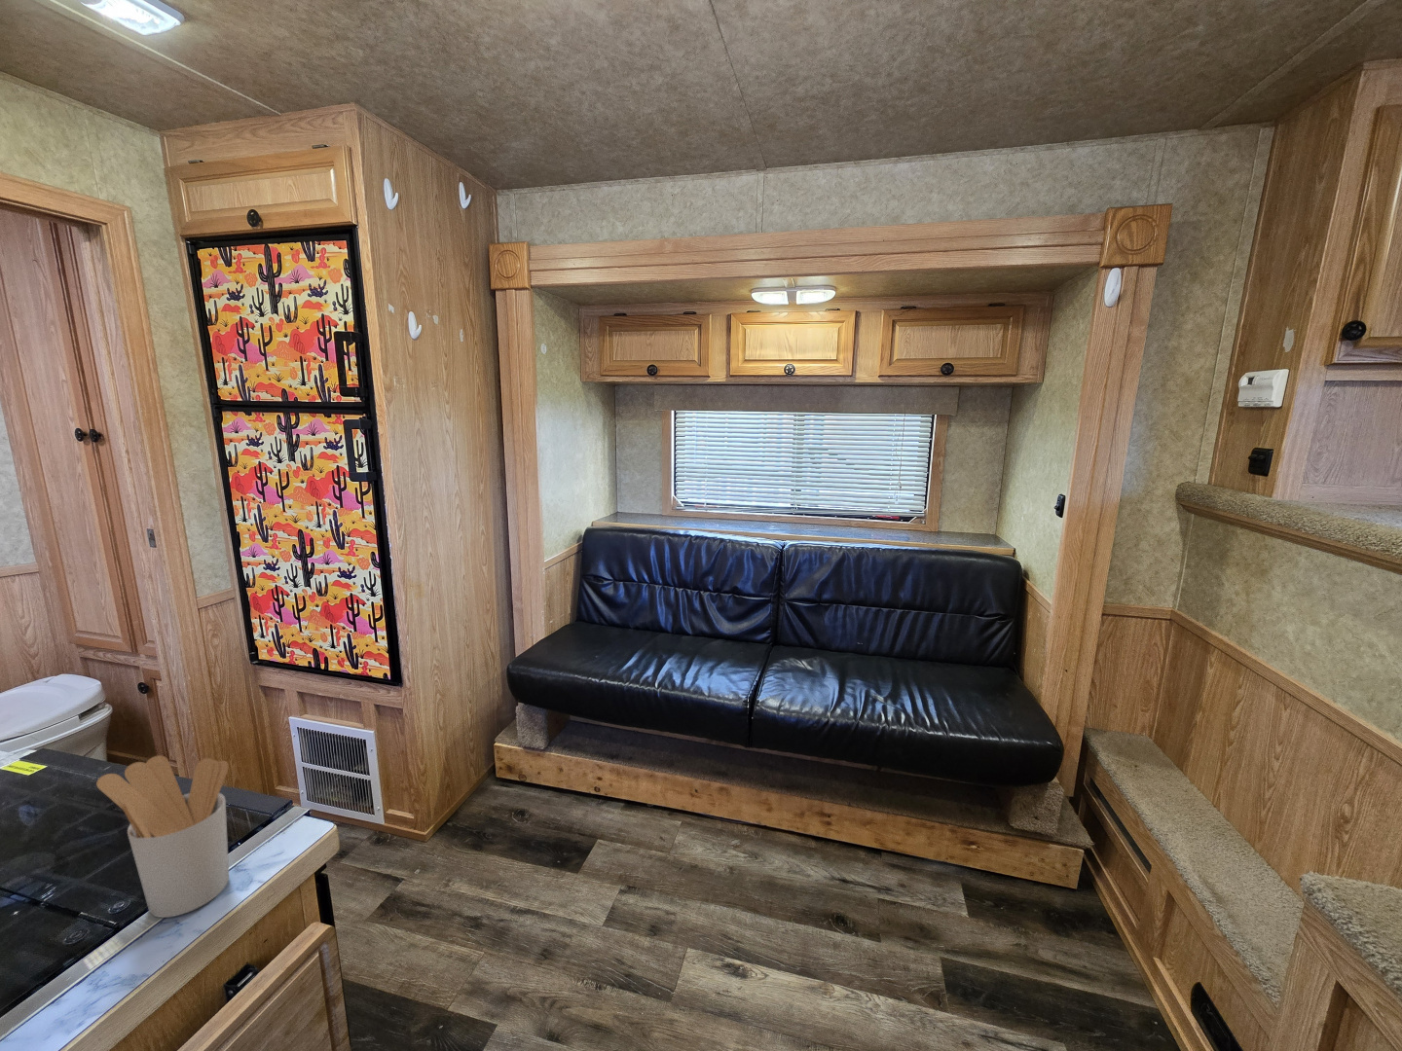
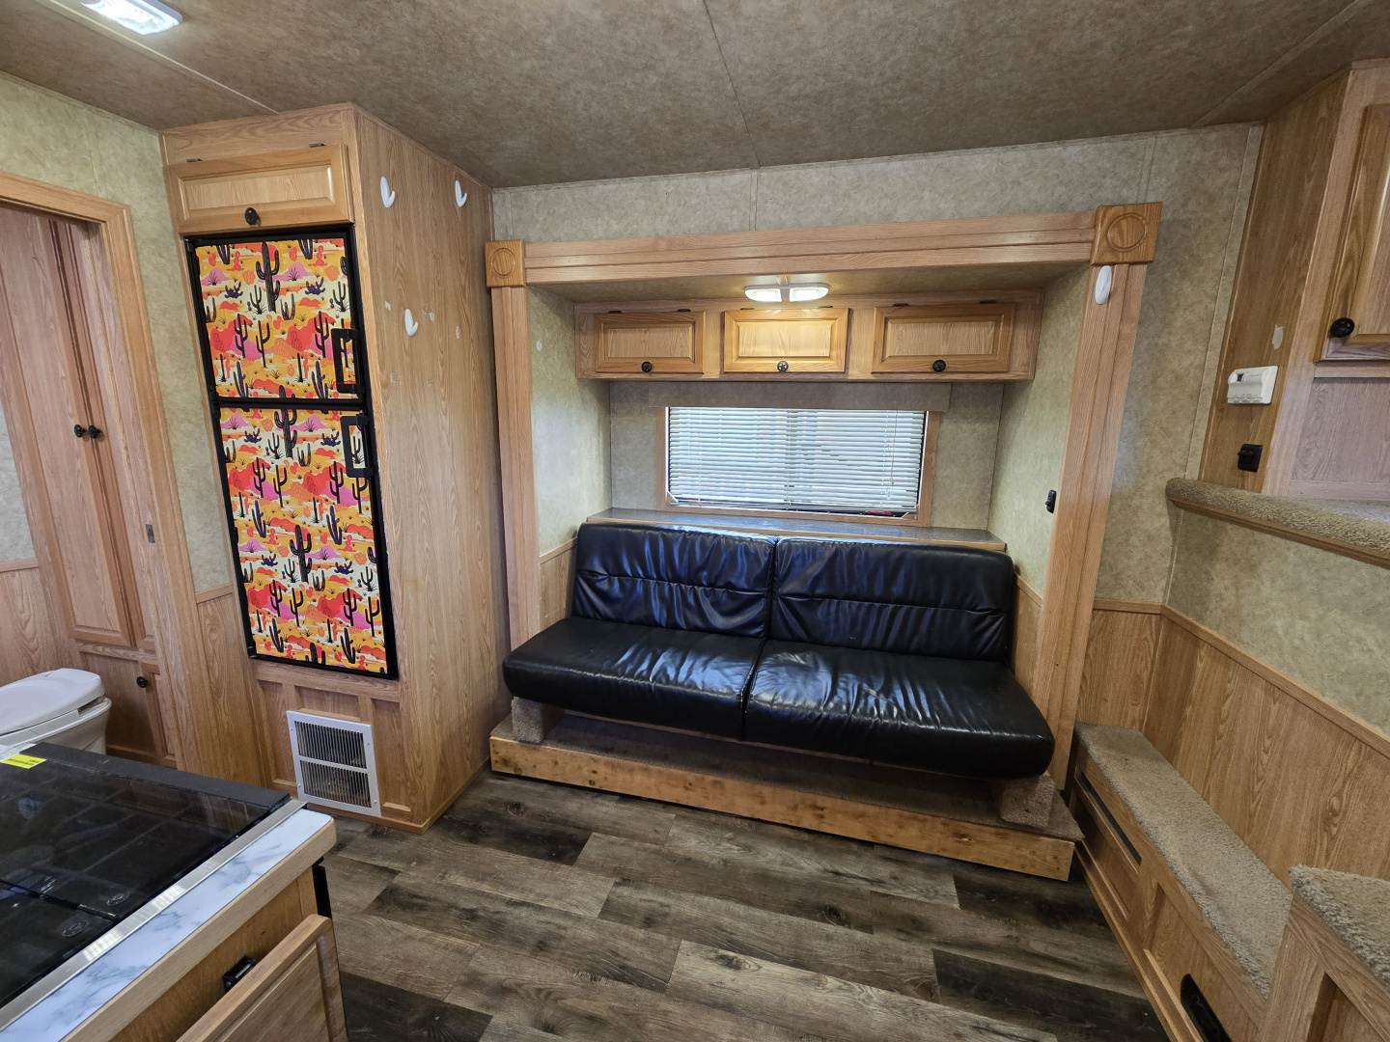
- utensil holder (168, 830)
